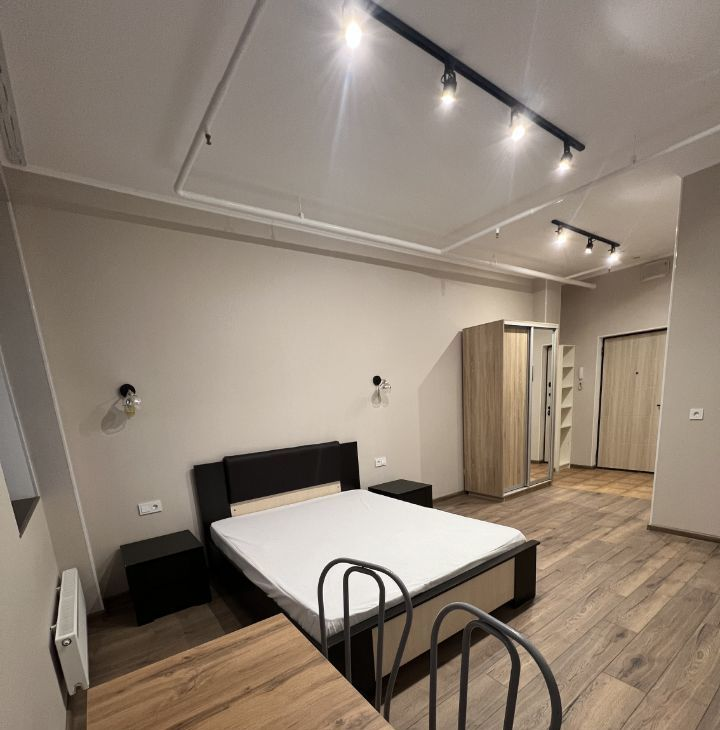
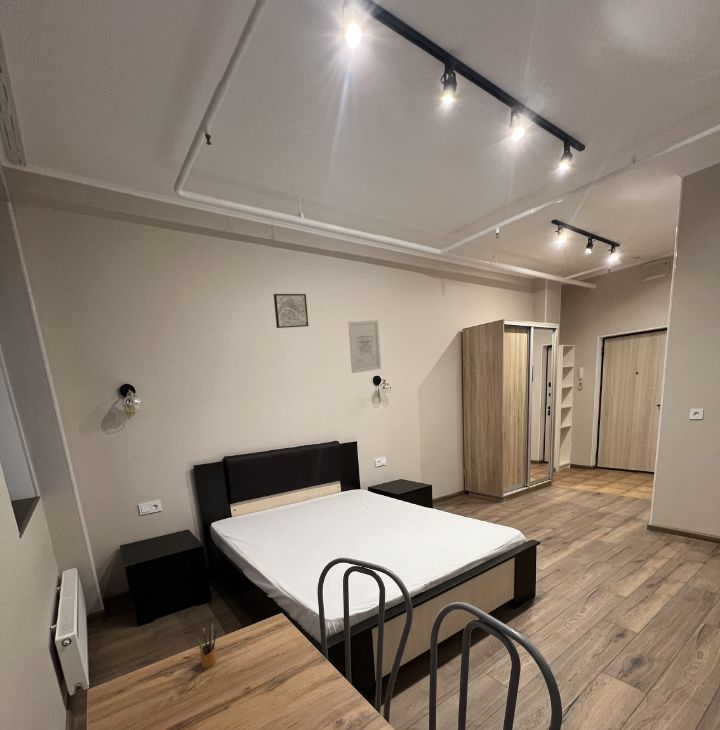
+ wall art (291, 310)
+ wall art (365, 346)
+ pencil box (207, 646)
